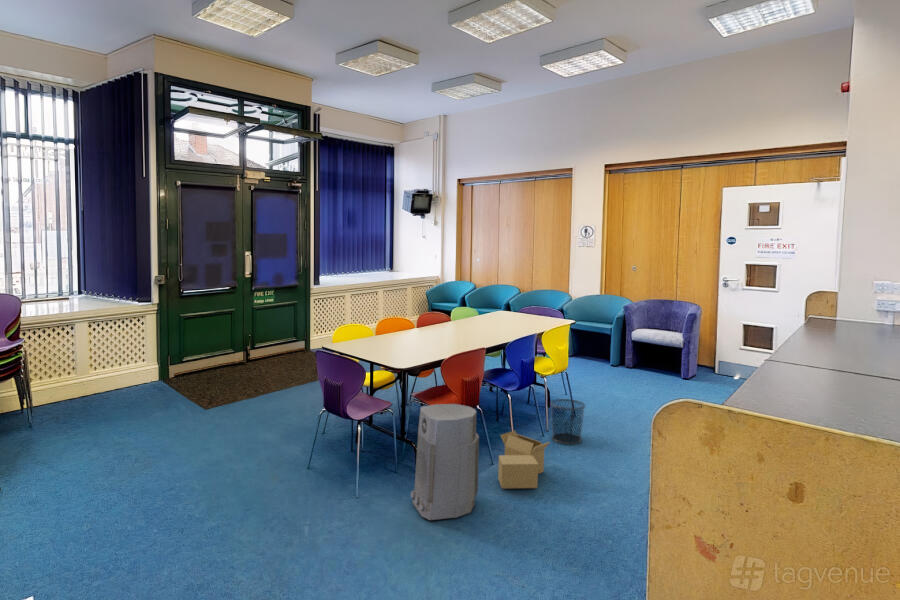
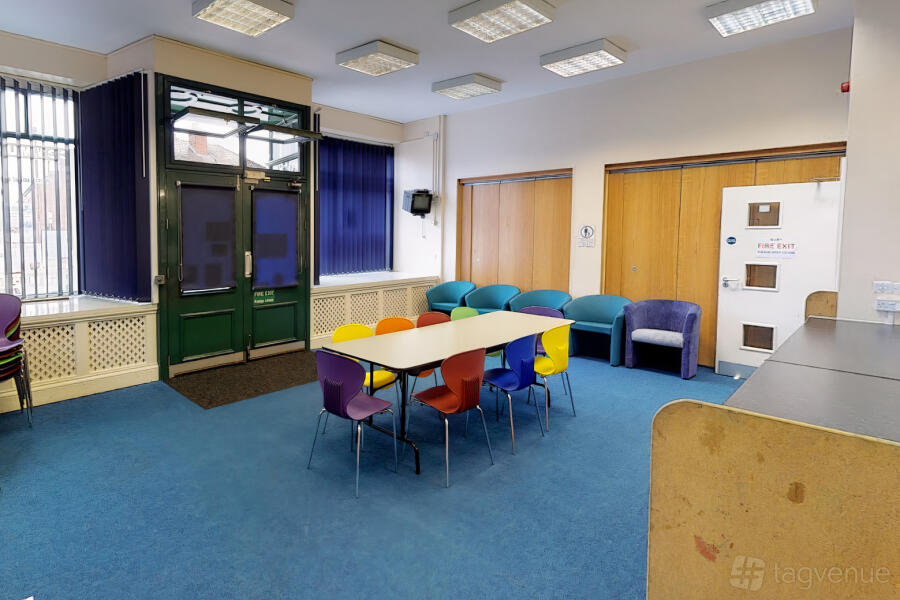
- cardboard box (522, 457)
- waste bin (567, 421)
- air purifier (447, 458)
